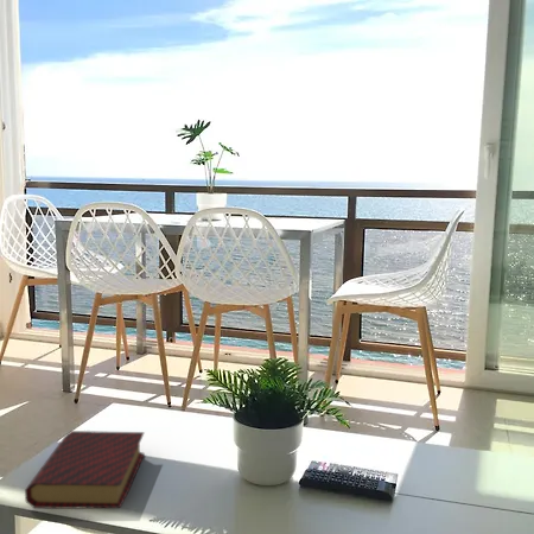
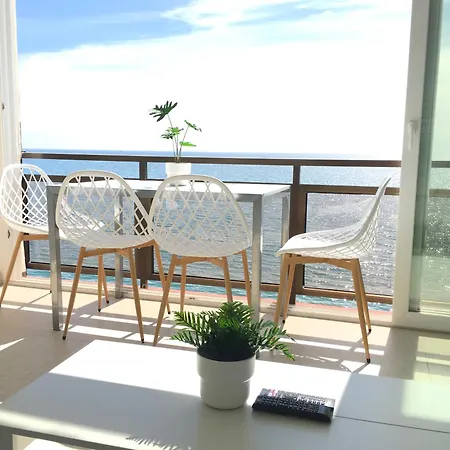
- book (90, 466)
